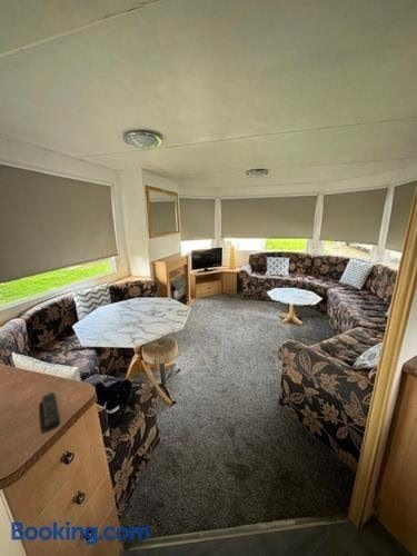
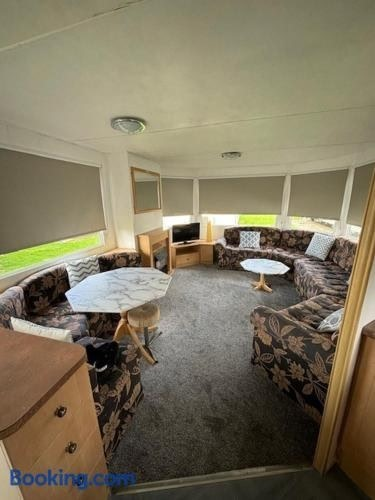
- remote control (49, 406)
